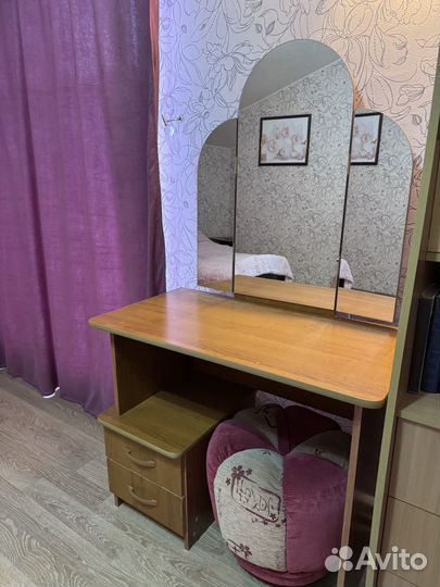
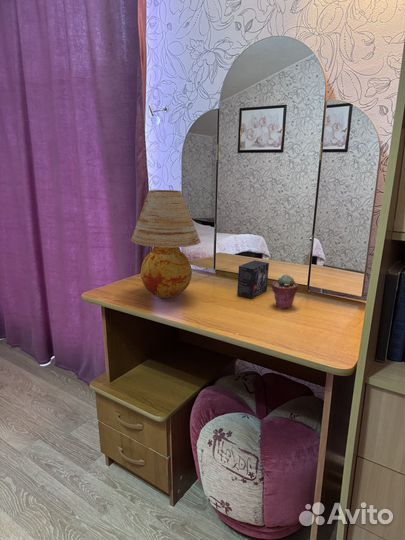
+ table lamp (165, 245)
+ potted succulent (284, 290)
+ small box (253, 278)
